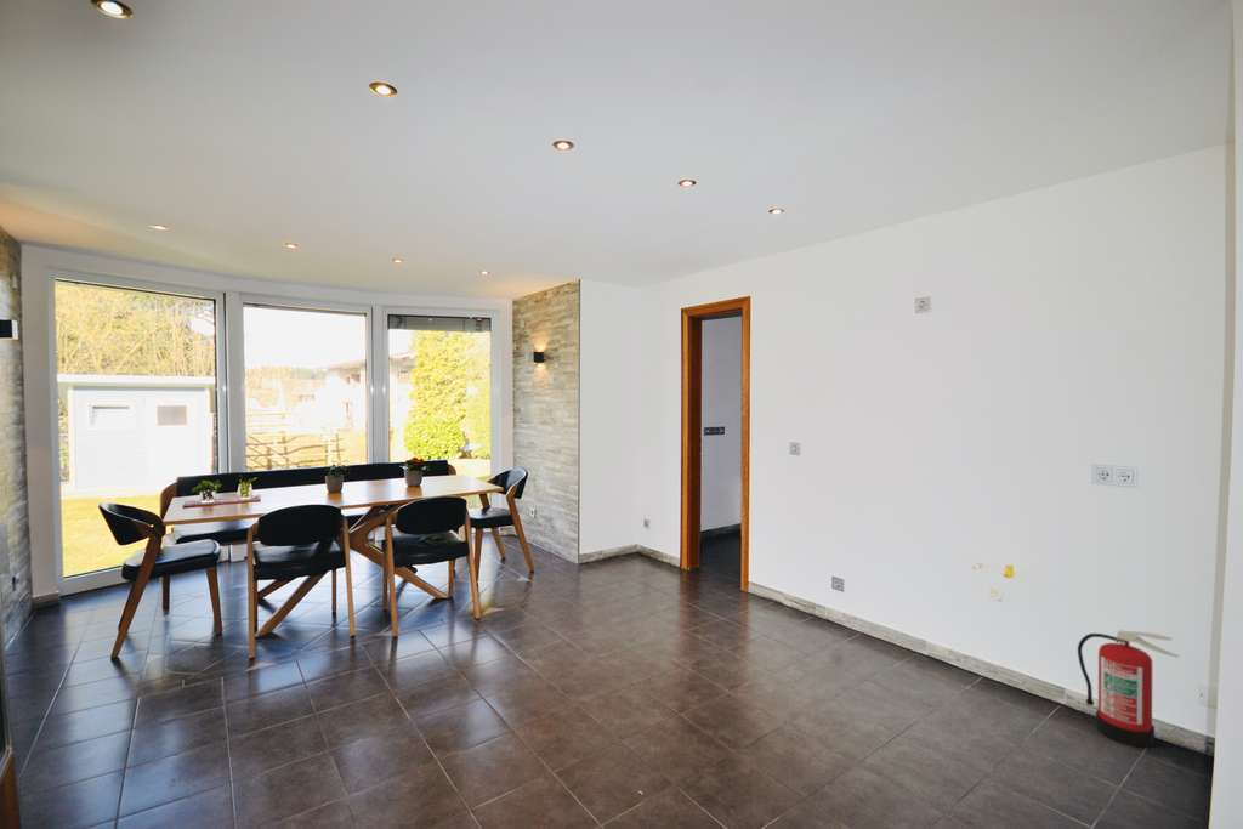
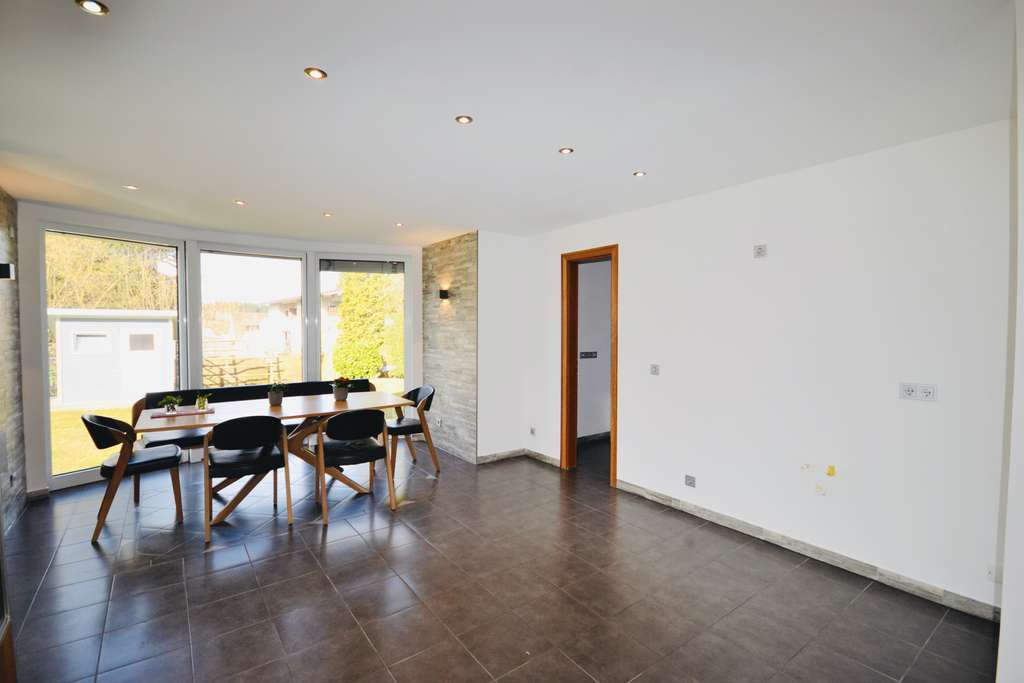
- fire extinguisher (1125, 681)
